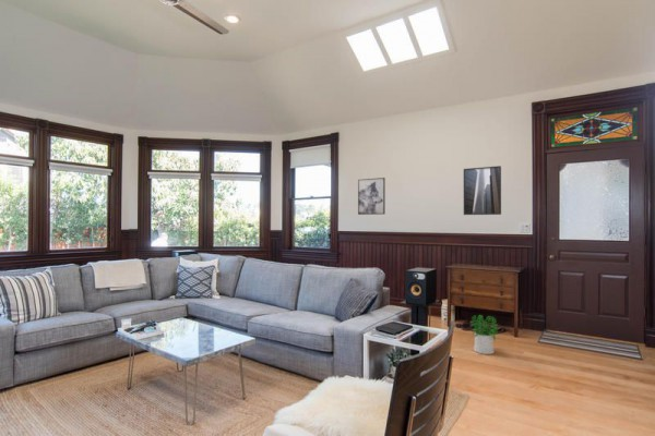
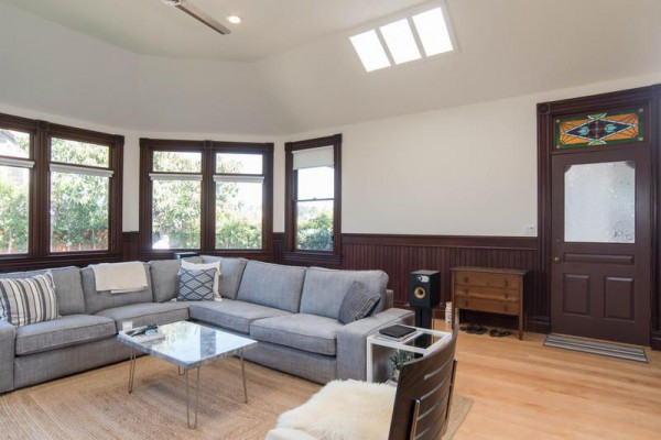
- potted plant (484, 332)
- wall art (371, 196)
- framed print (481, 191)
